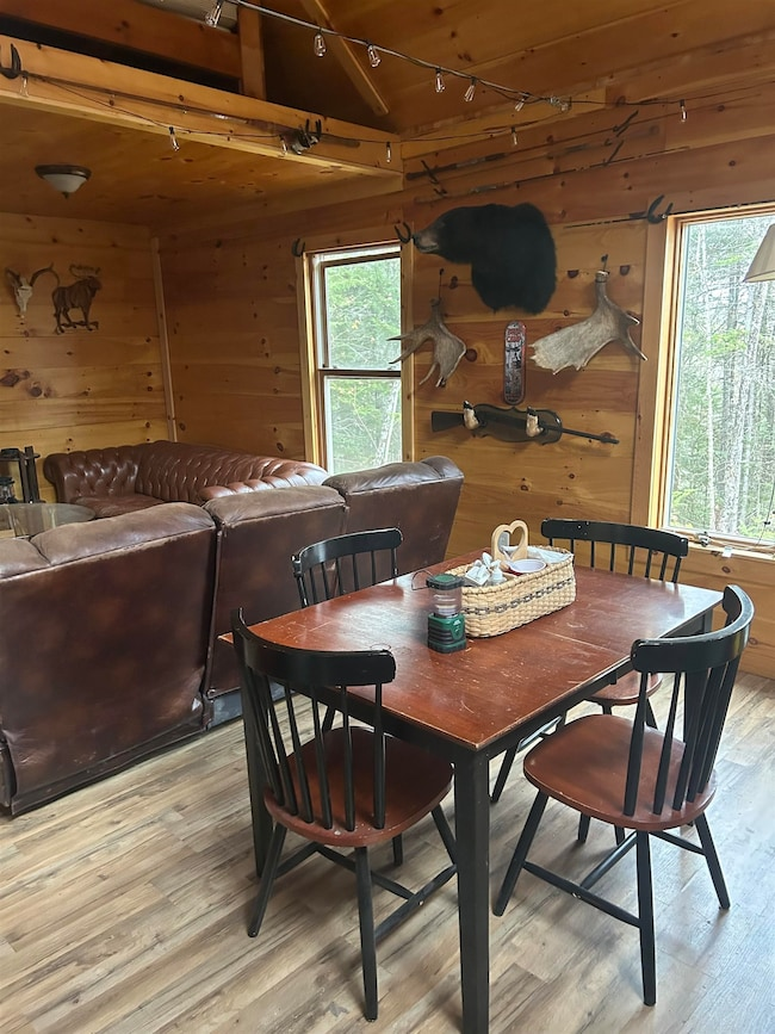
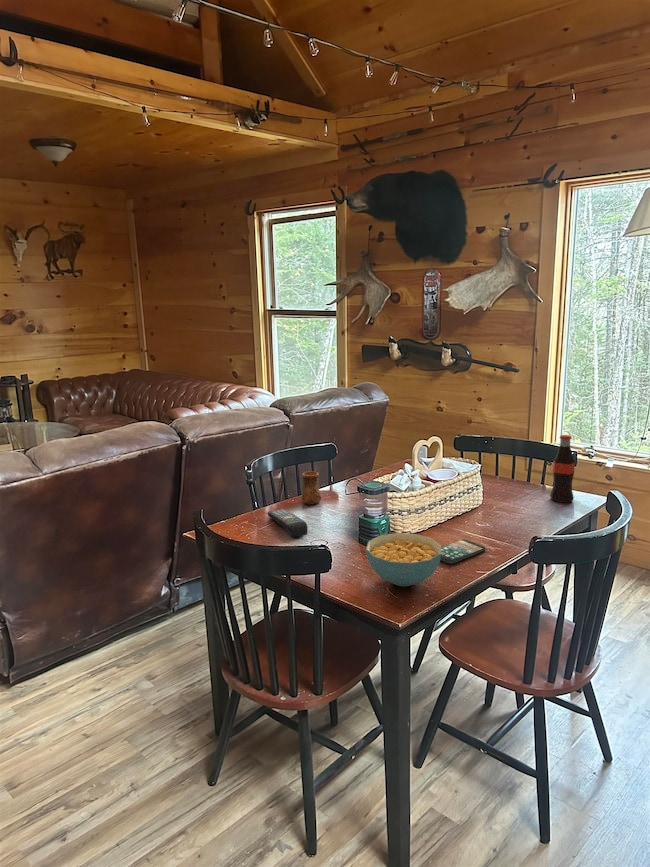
+ bottle (563, 467)
+ cup (311, 487)
+ cereal bowl (403, 564)
+ smartphone (457, 551)
+ remote control (287, 520)
